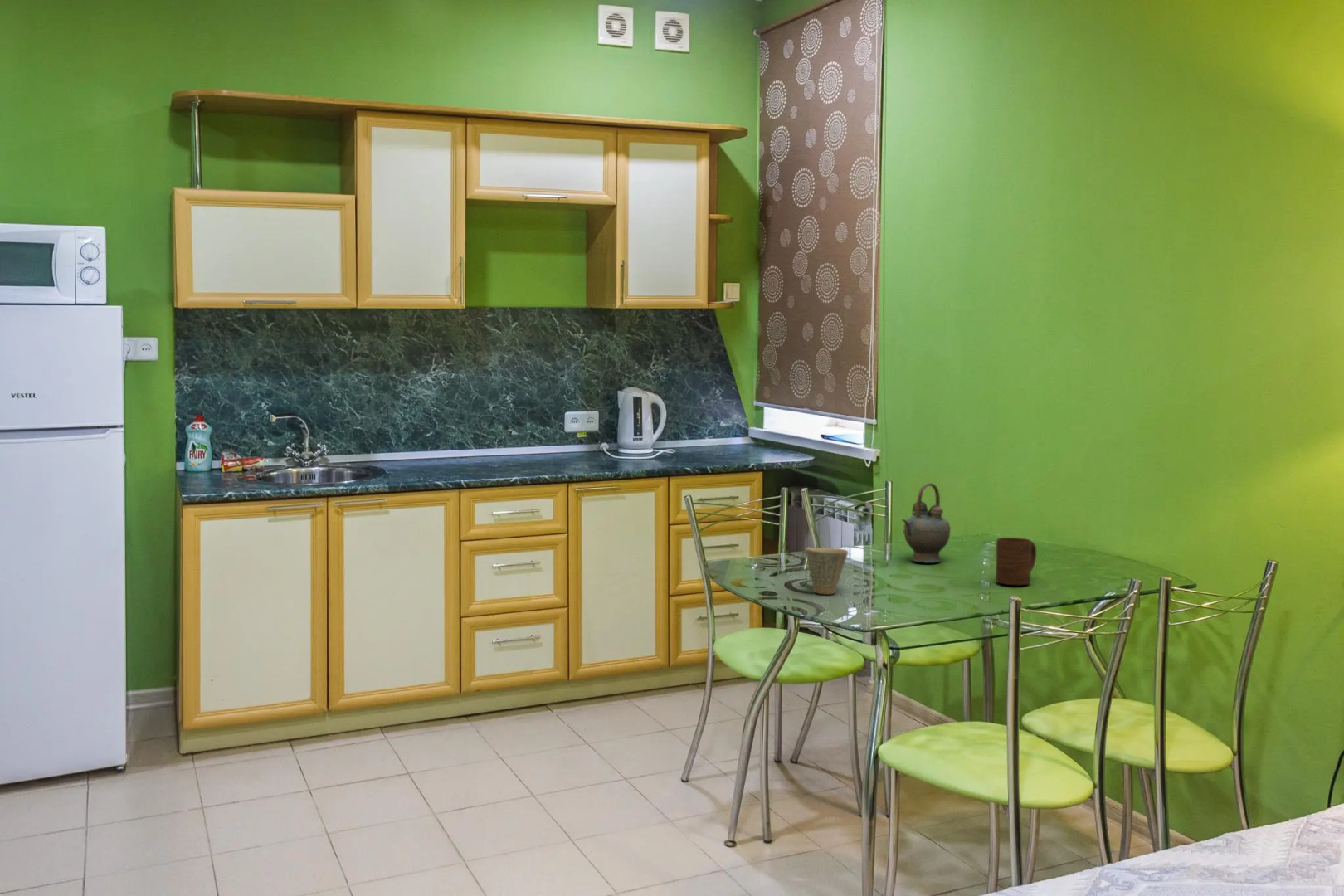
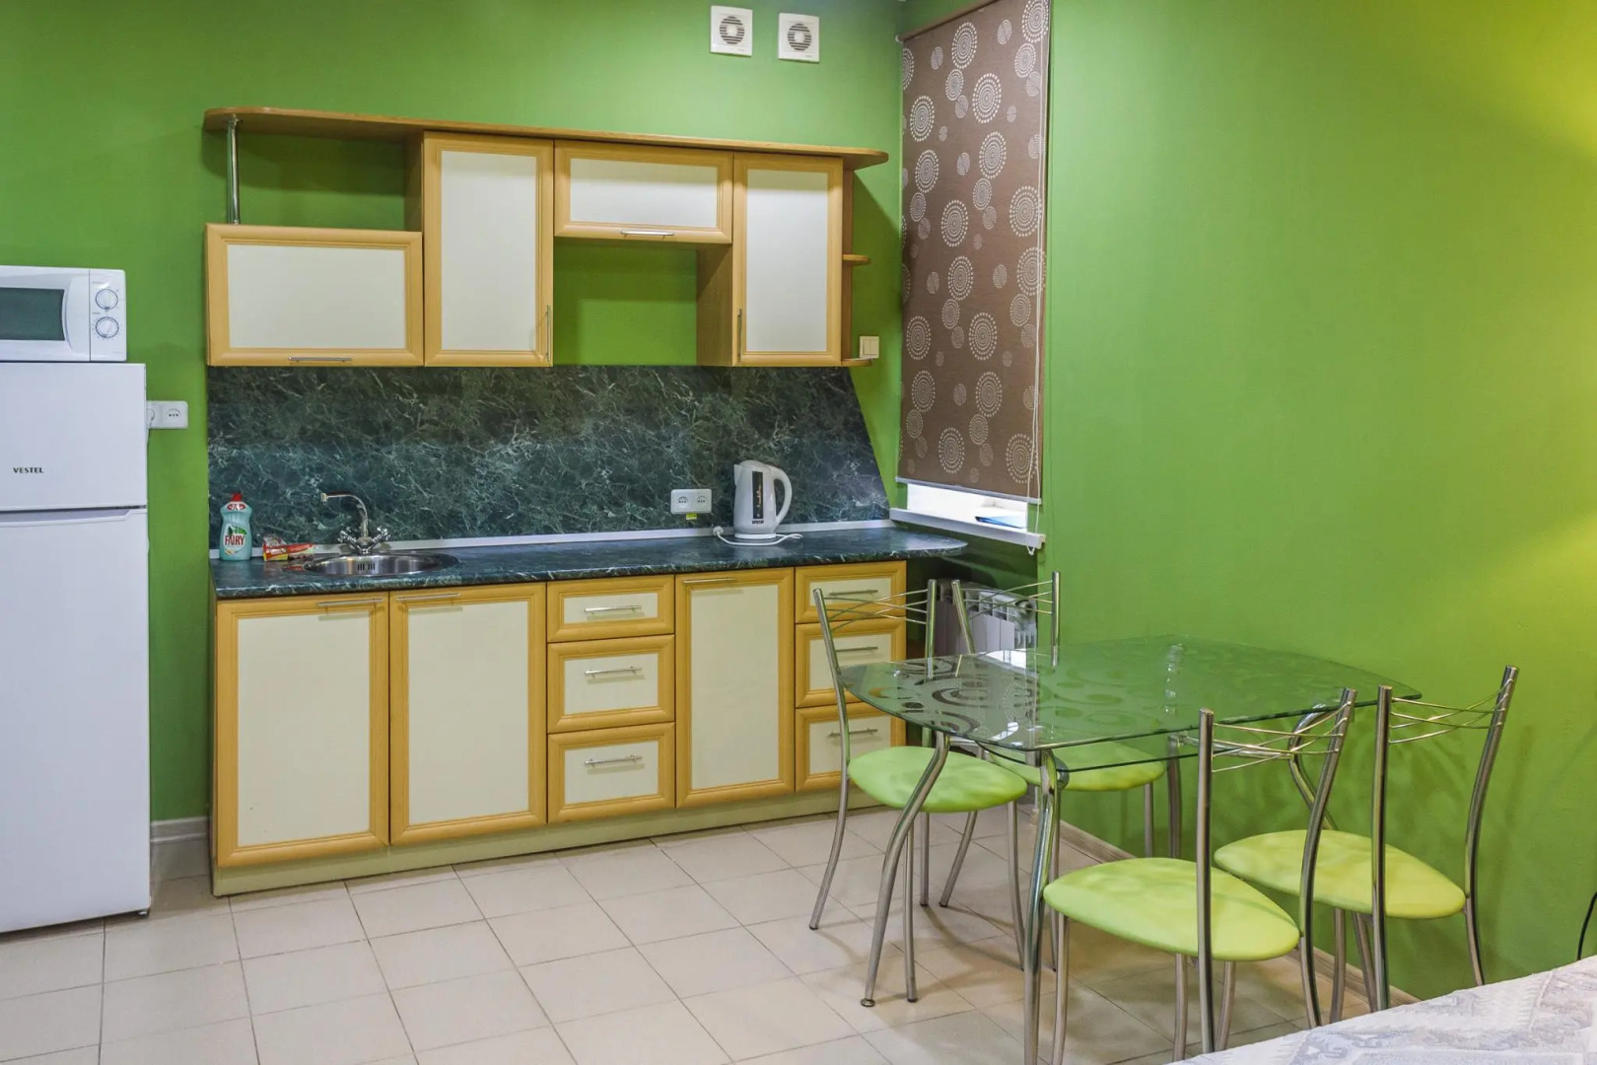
- teapot (923, 522)
- cup (1015, 560)
- cup (826, 570)
